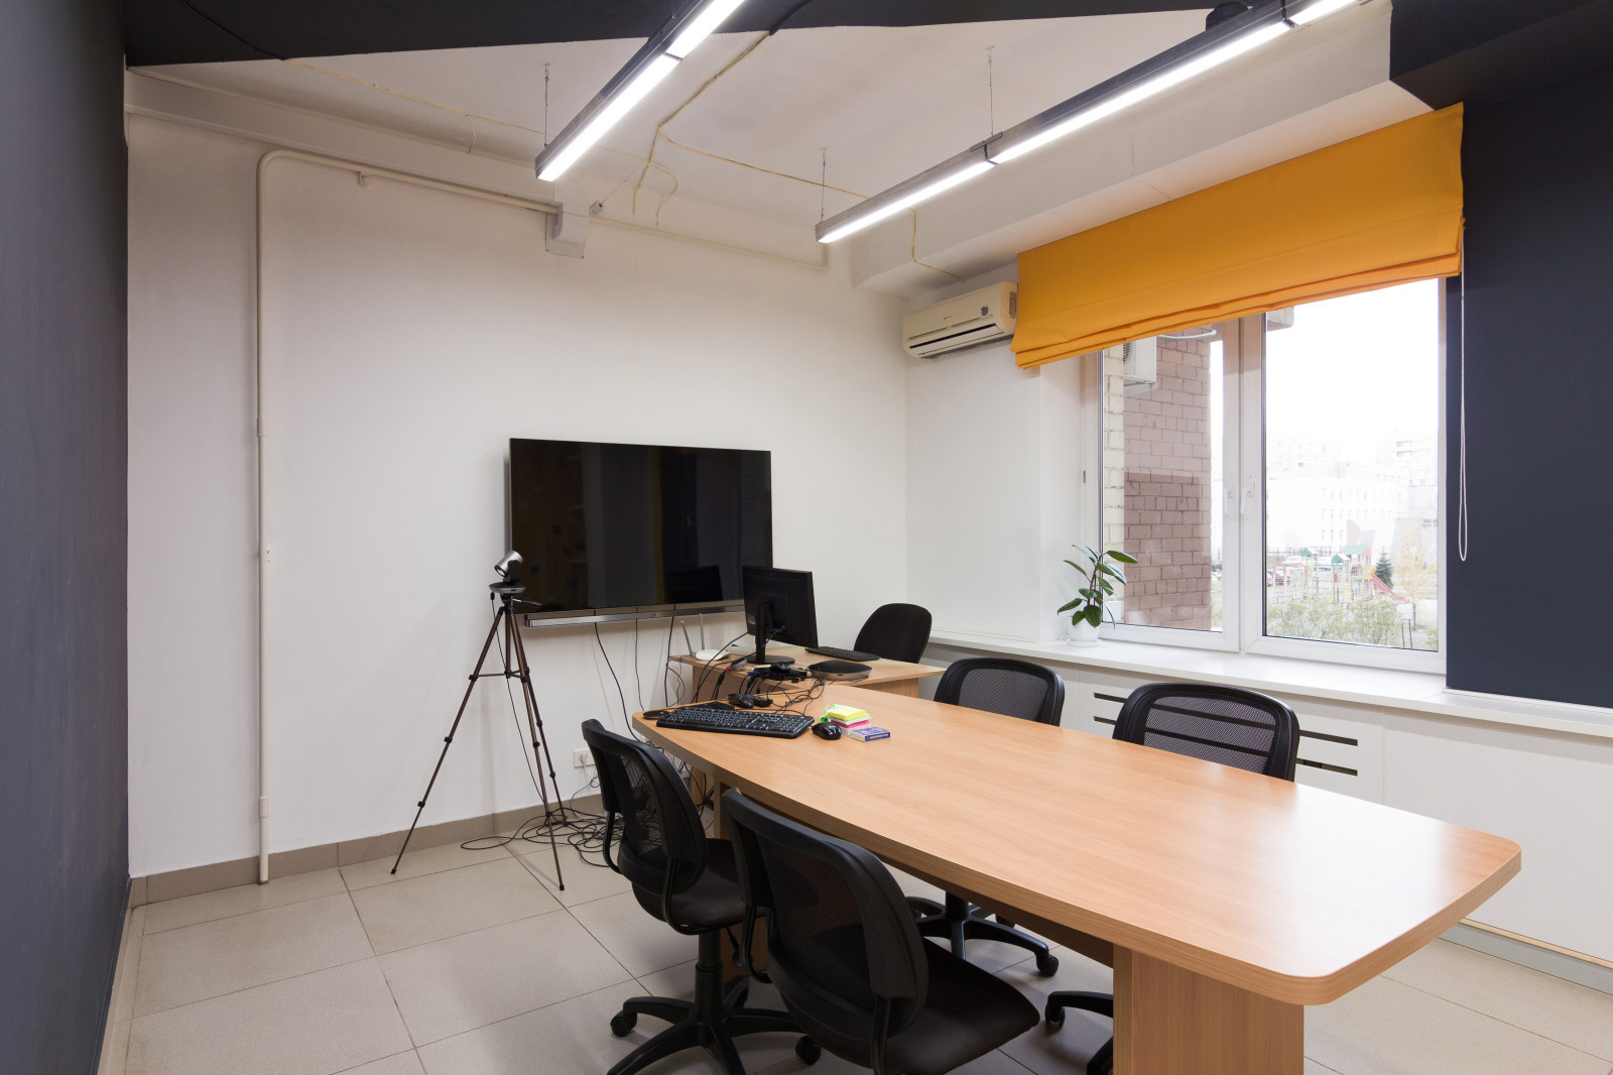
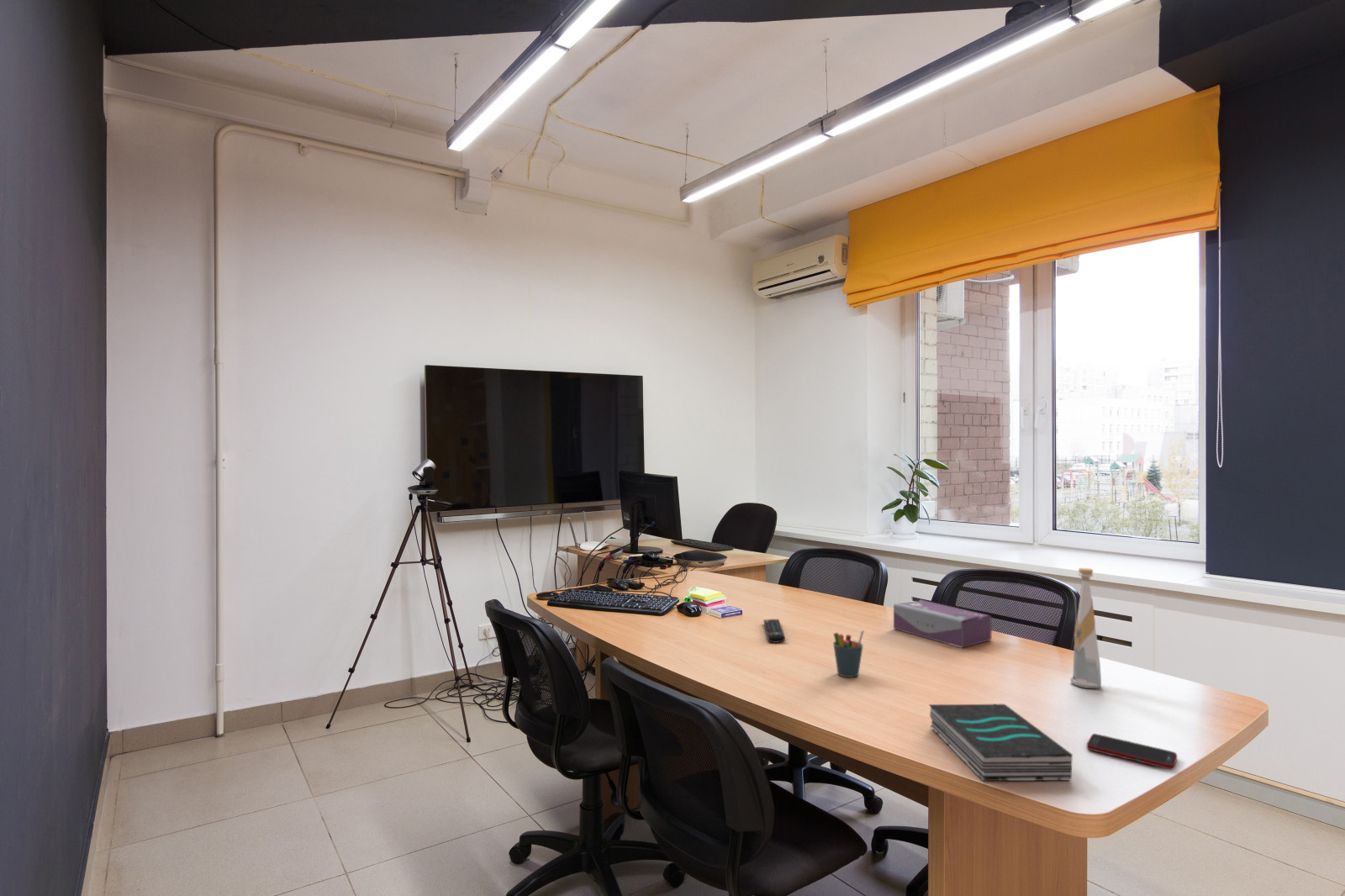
+ pen holder (847, 651)
+ tissue box (941, 621)
+ cell phone (1131, 751)
+ bottle (1085, 626)
+ book (994, 739)
+ remote control (773, 630)
